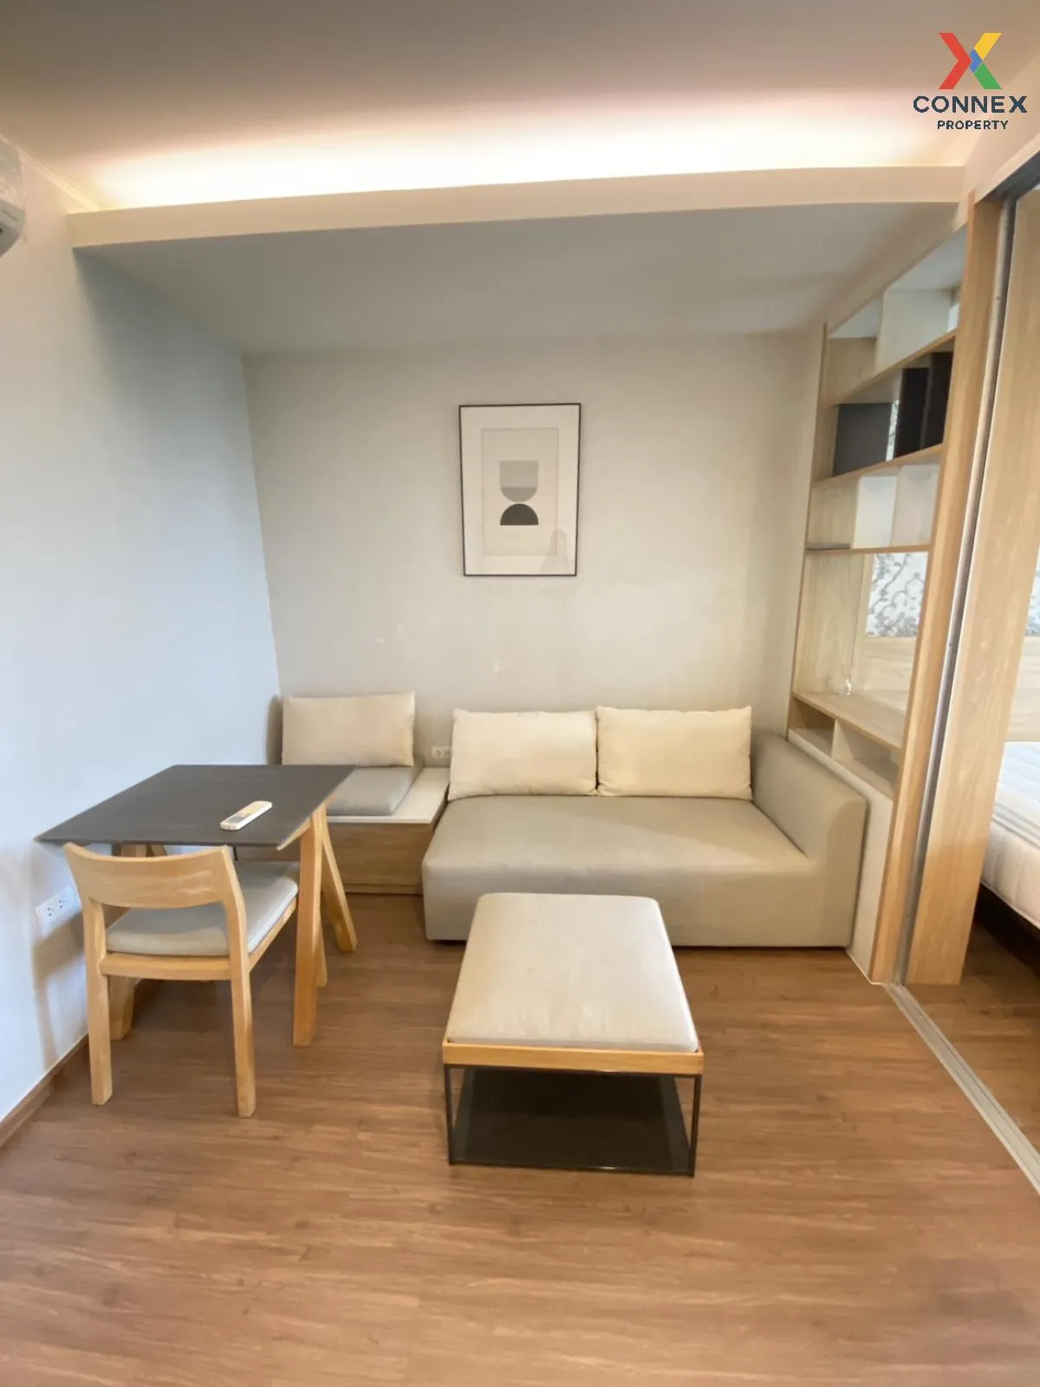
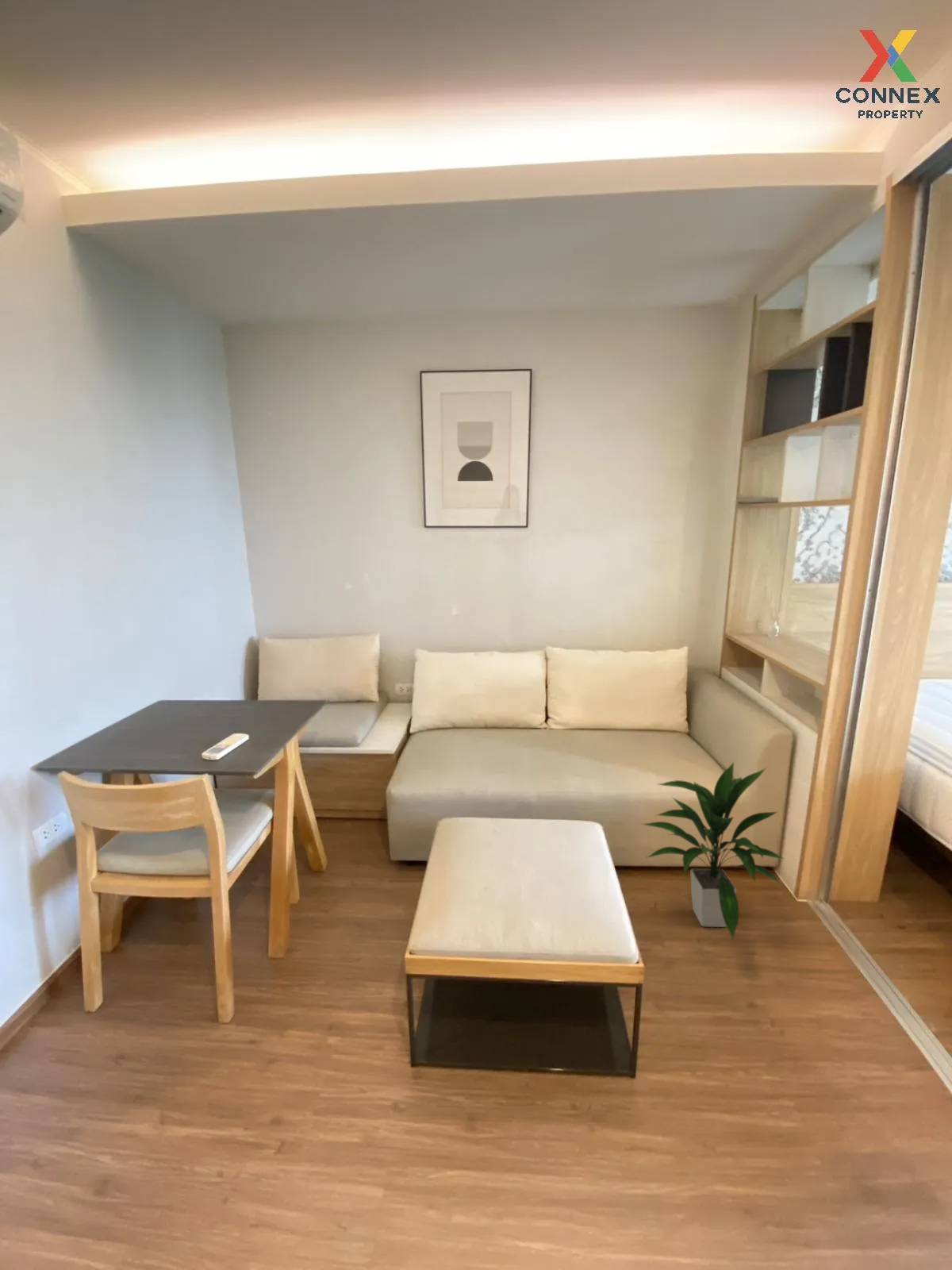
+ indoor plant (714, 846)
